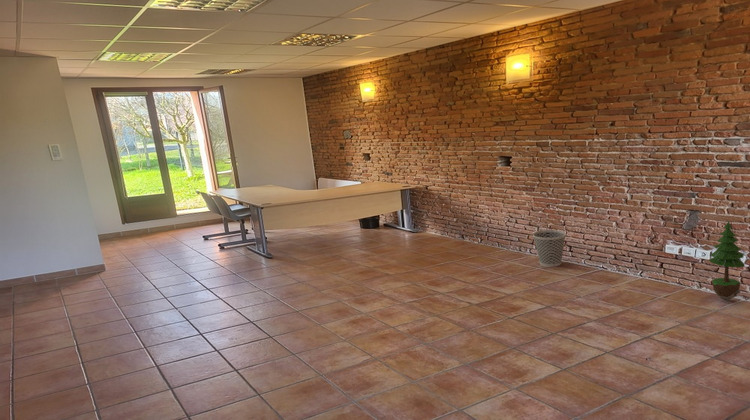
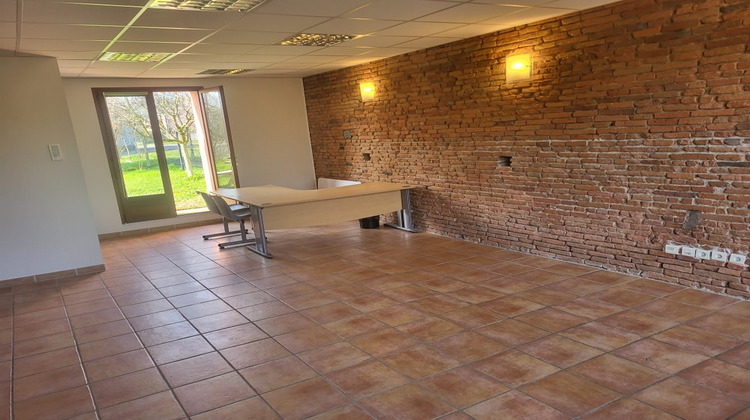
- wastebasket (549, 248)
- potted tree (727, 261)
